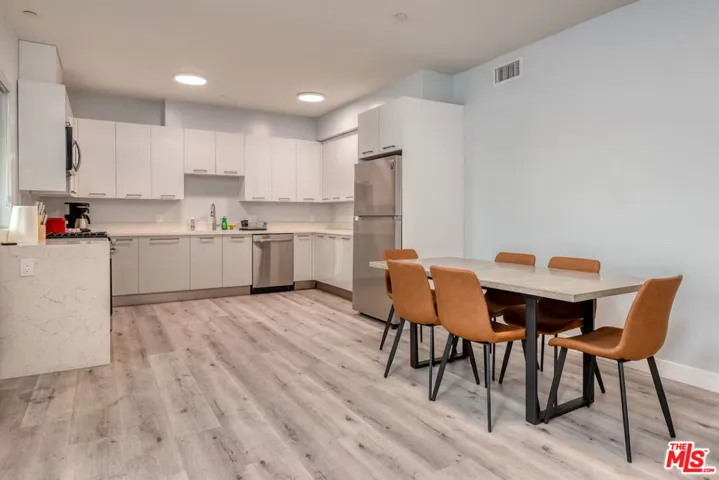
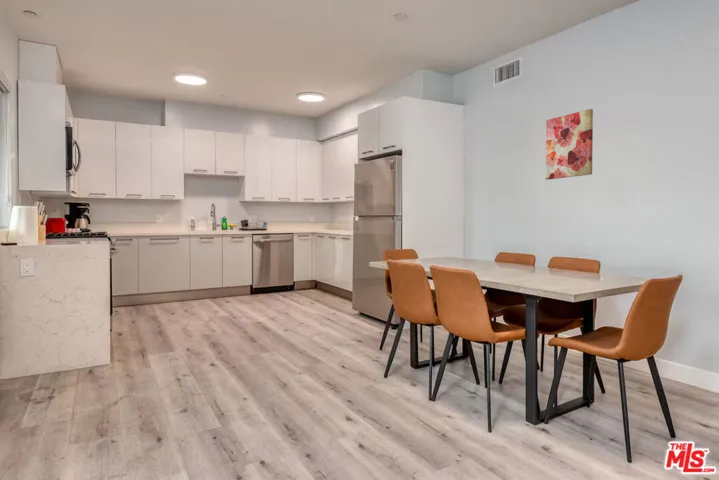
+ wall art (568, 146)
